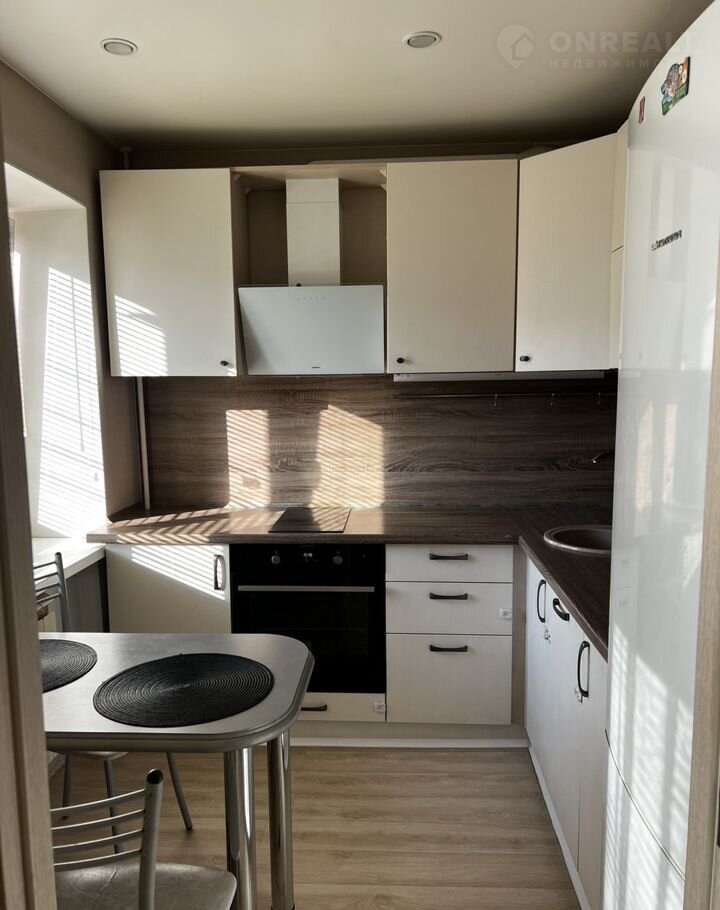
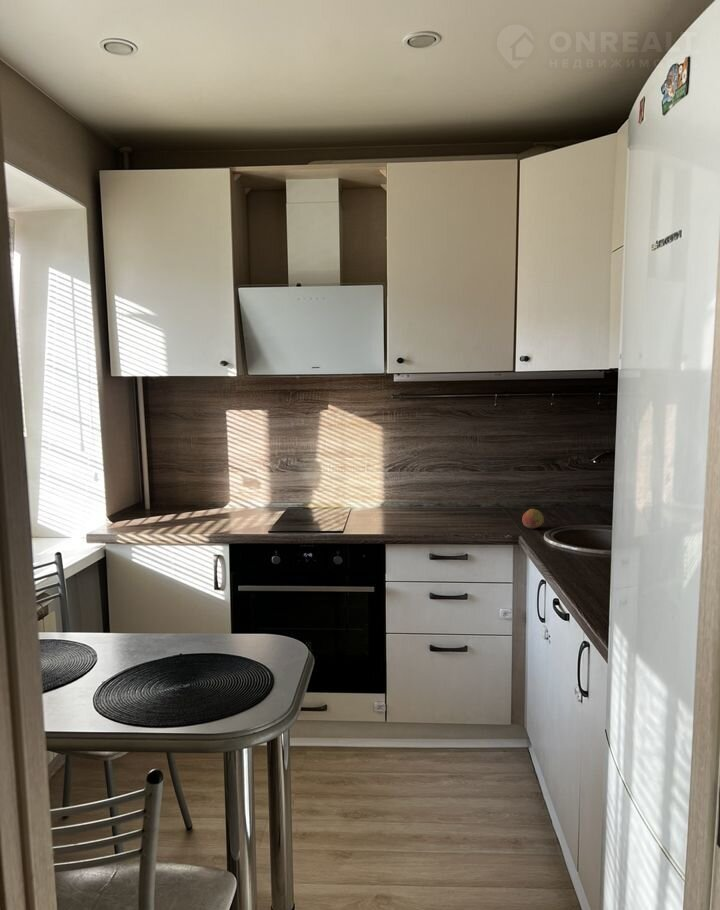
+ fruit (532, 518)
